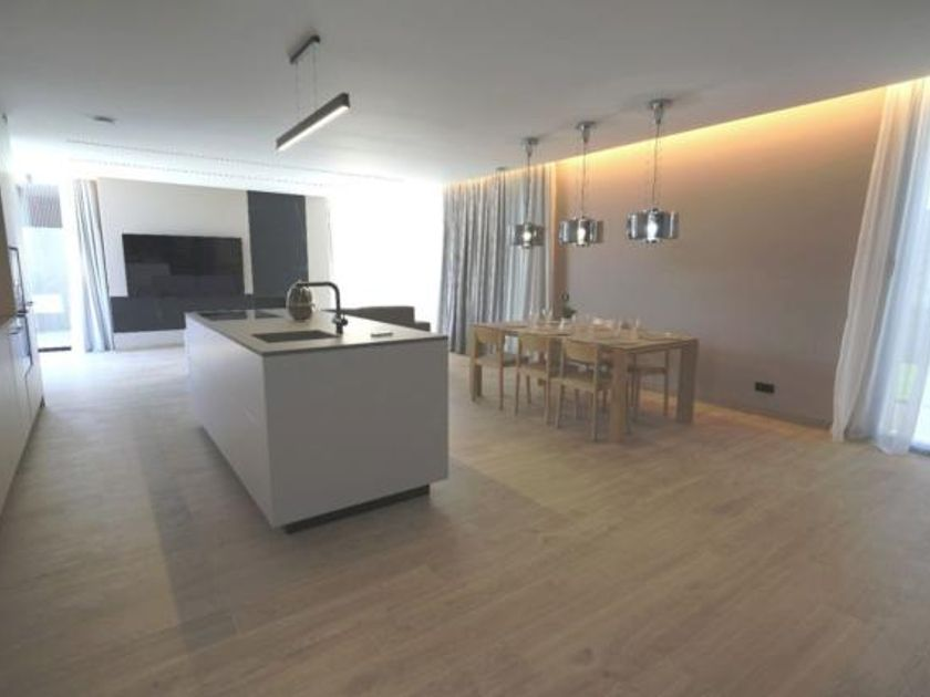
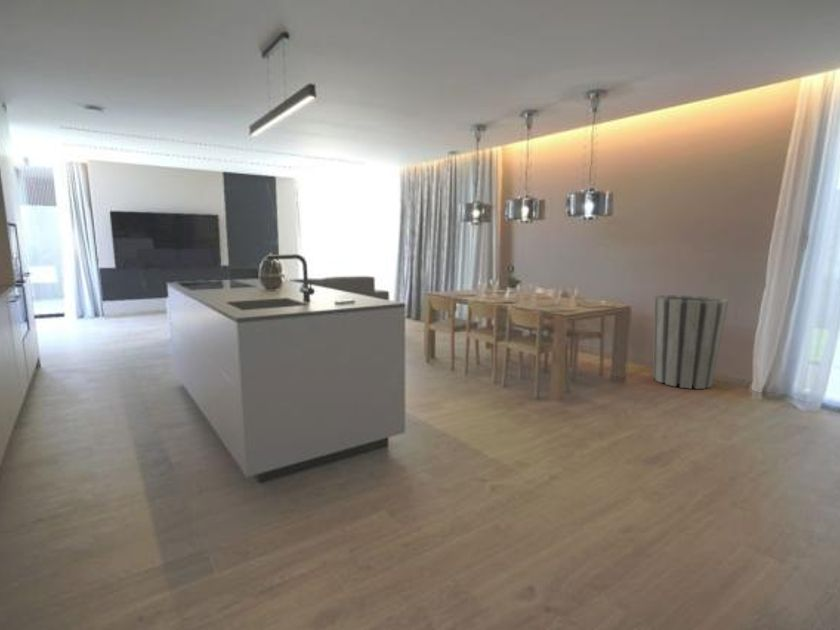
+ trash can (685, 340)
